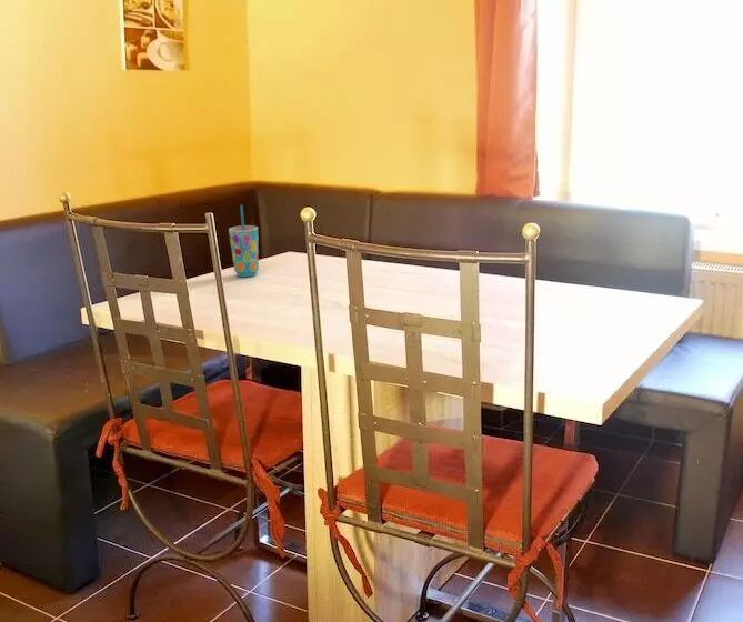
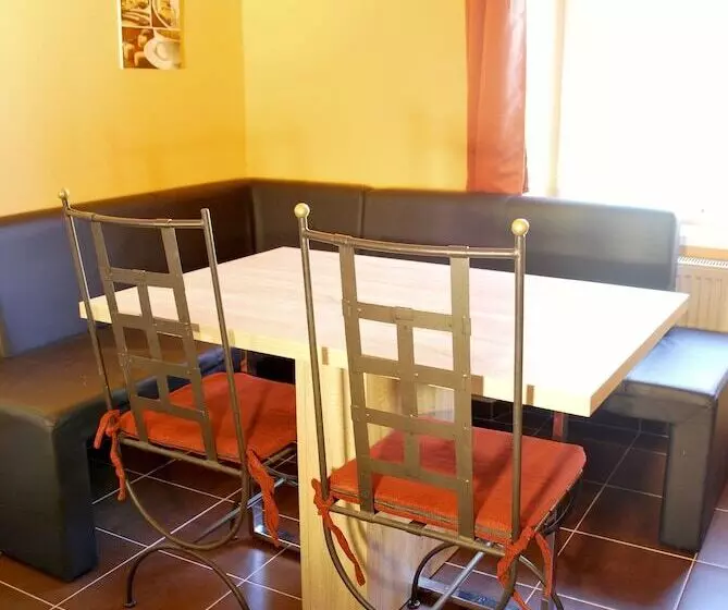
- cup (243, 240)
